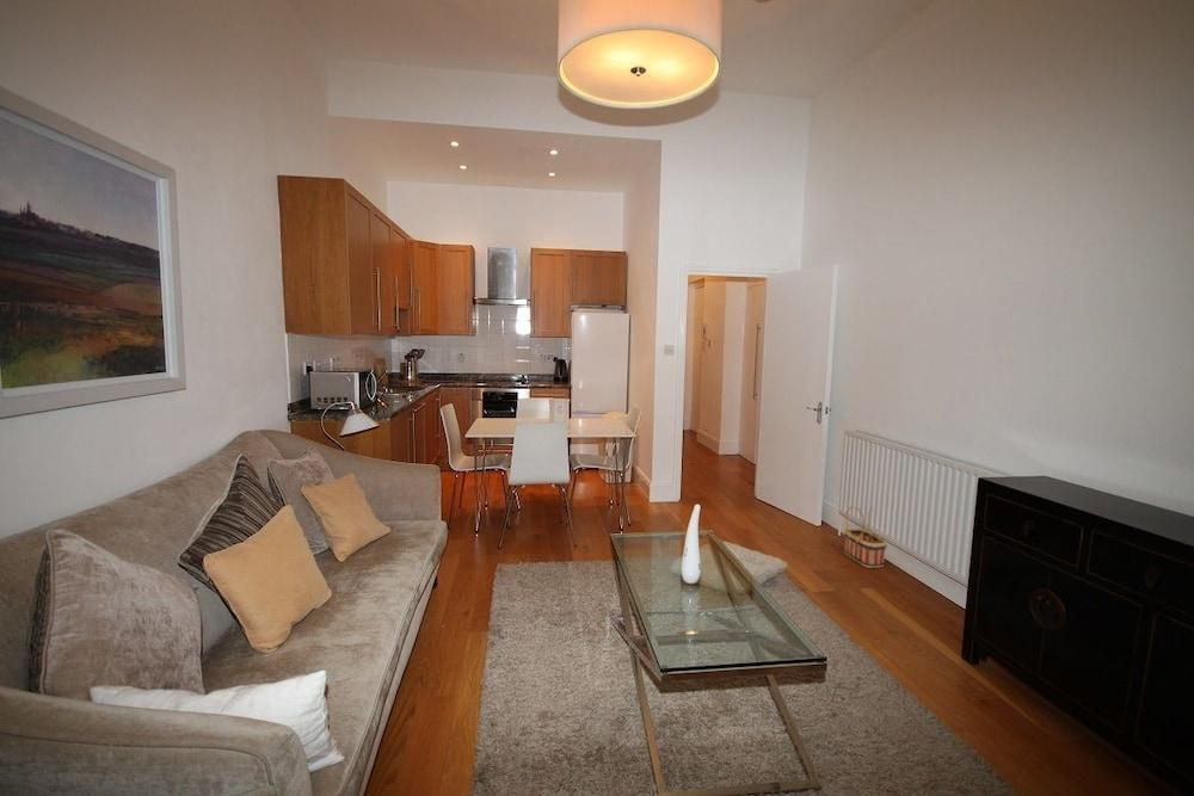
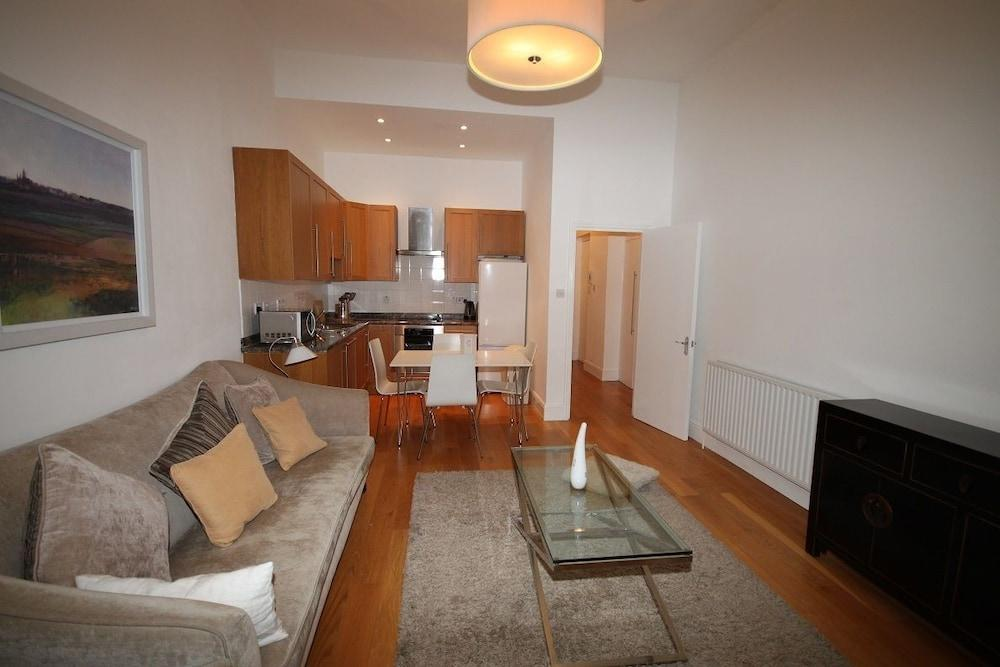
- basket (866, 532)
